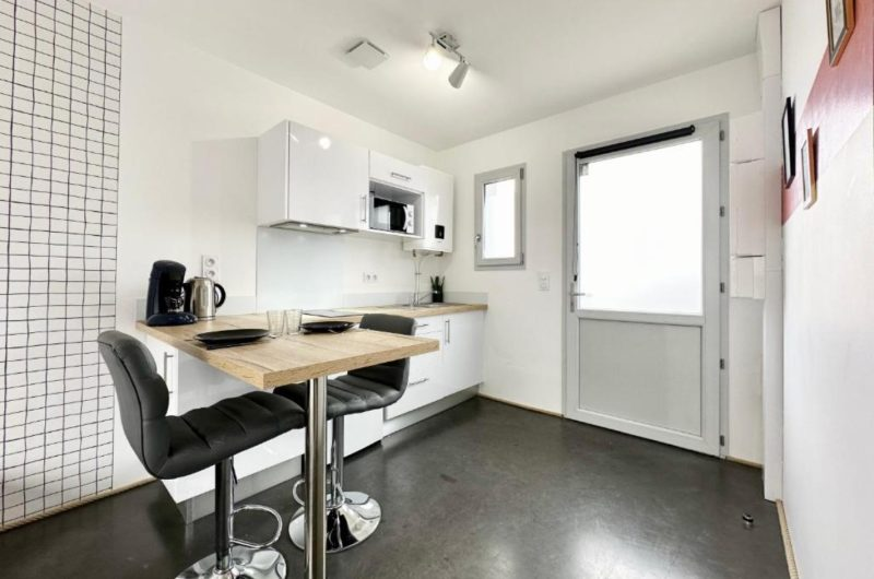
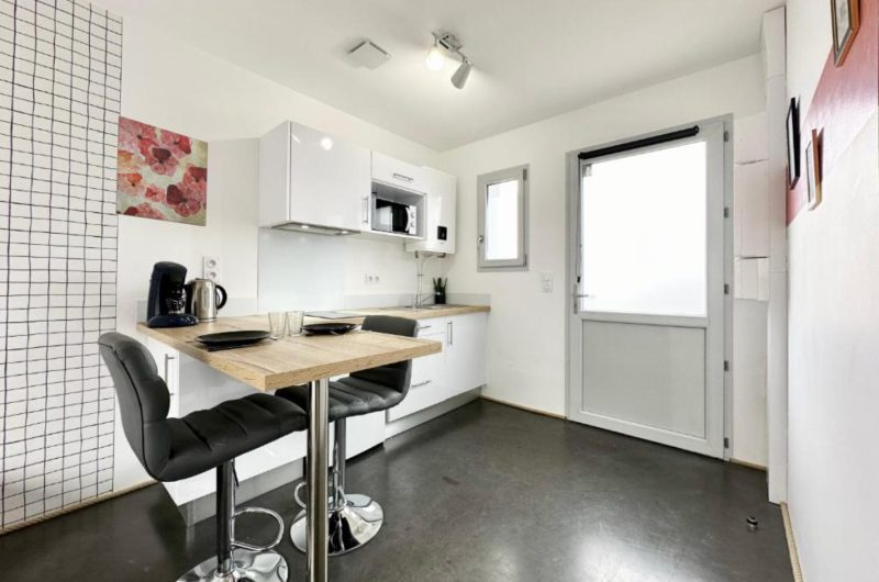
+ wall art (165, 175)
